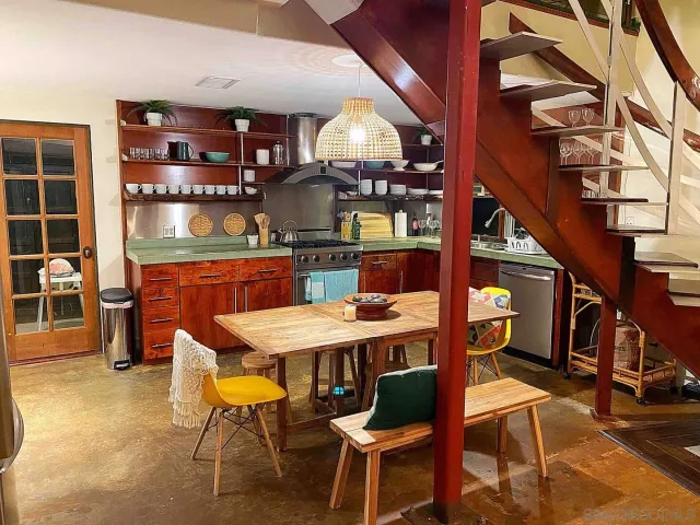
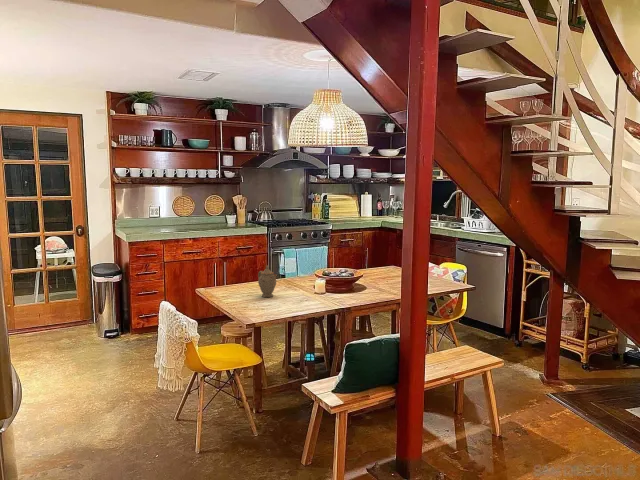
+ chinaware (267, 280)
